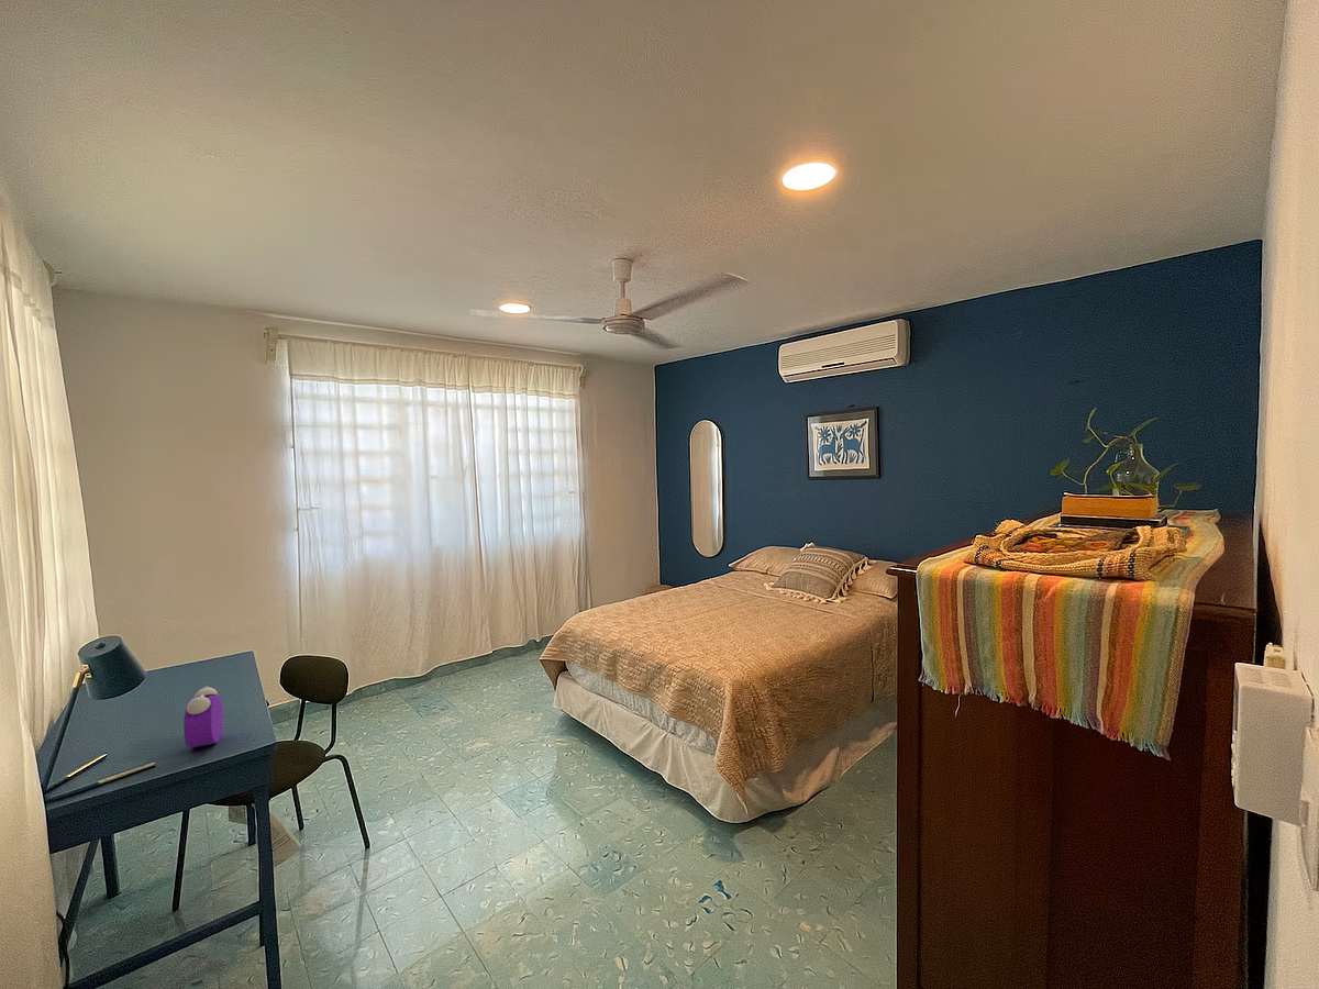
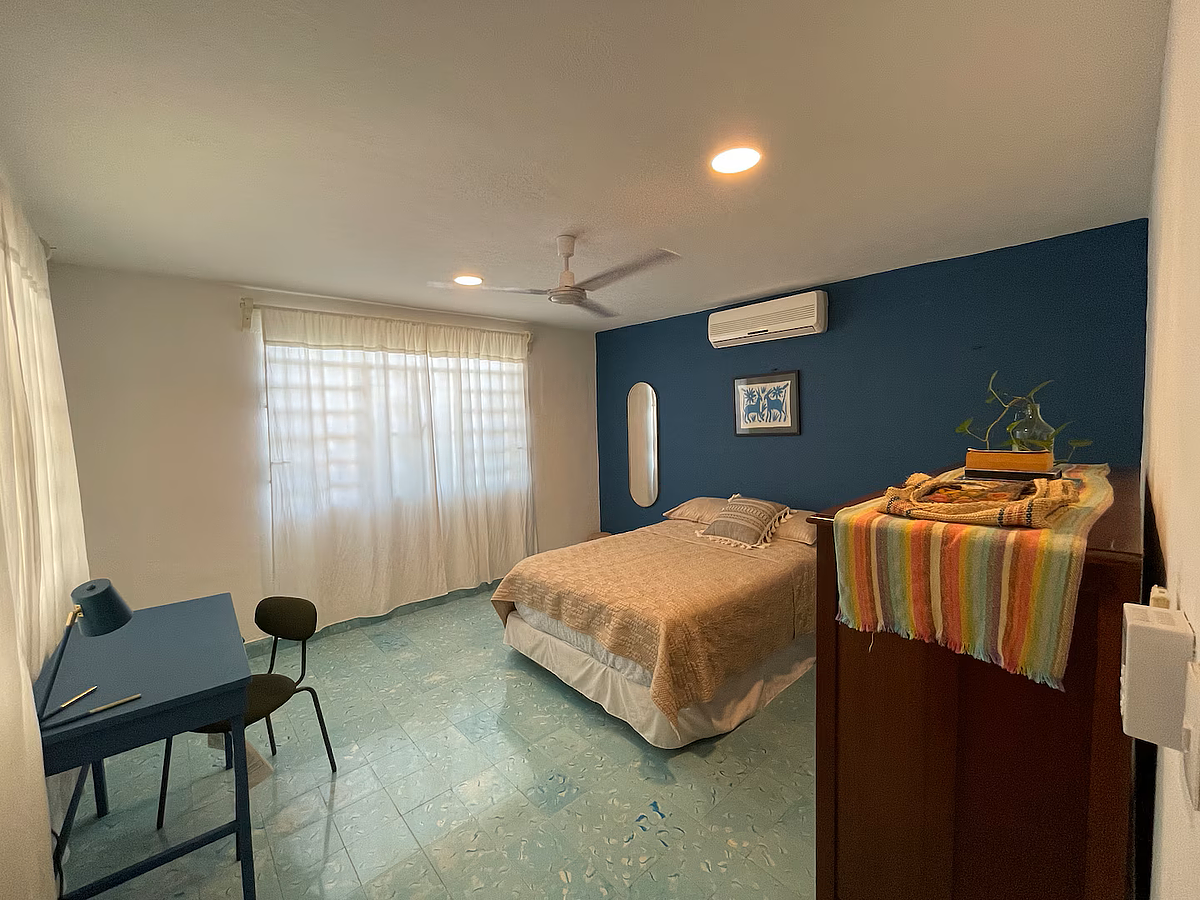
- alarm clock (203, 718)
